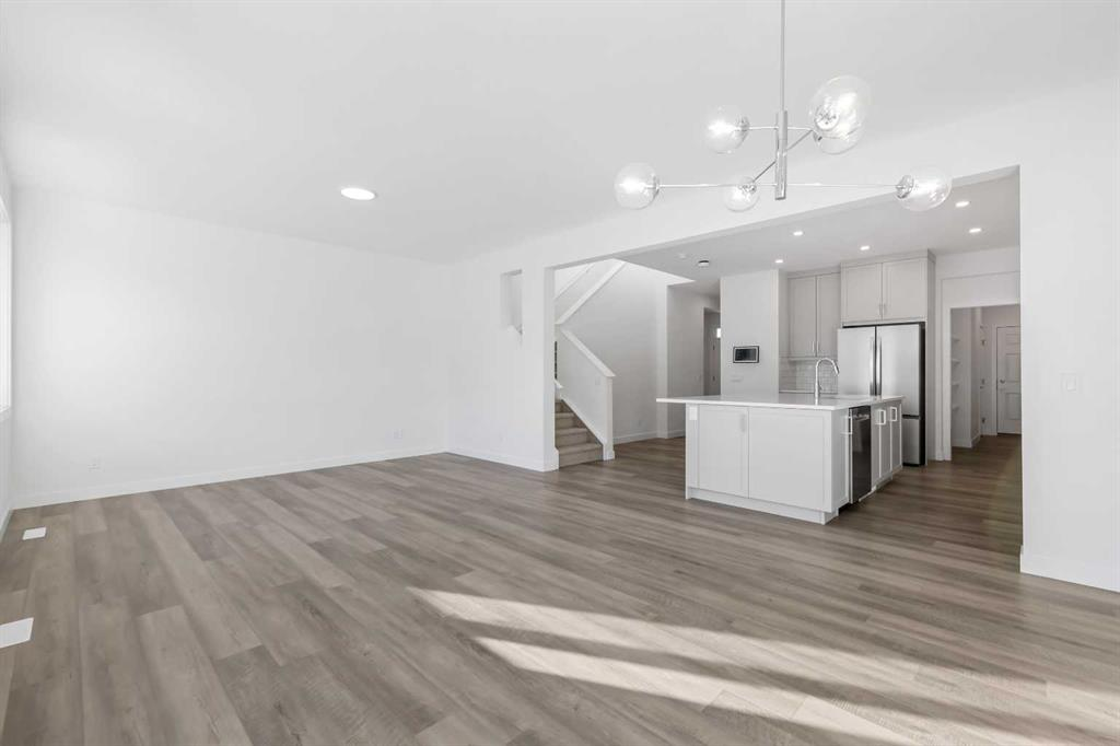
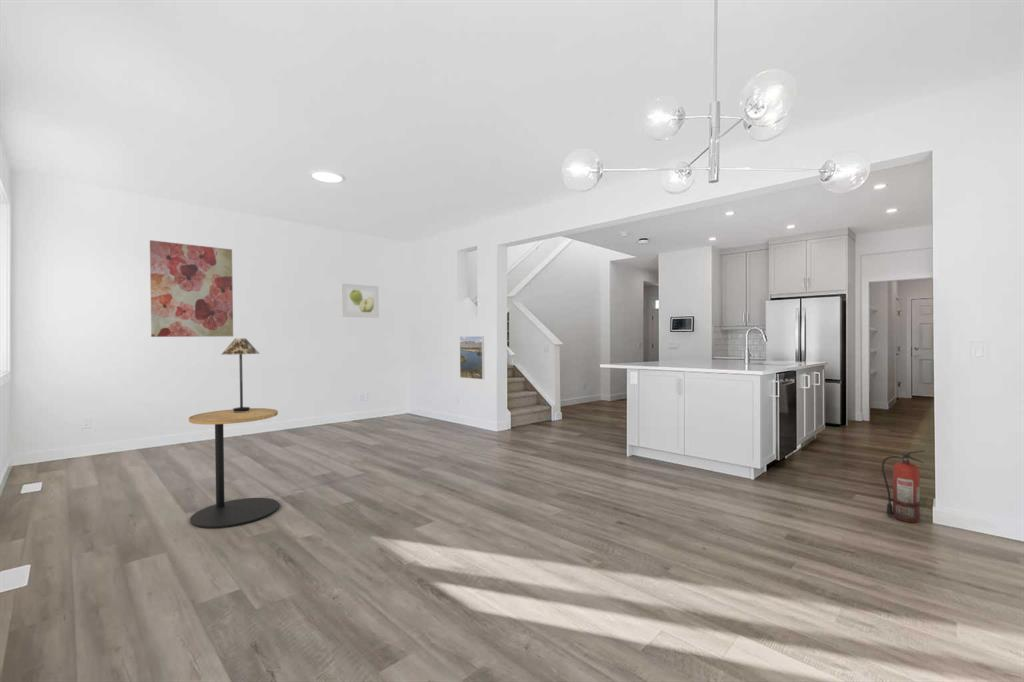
+ table lamp (241, 374)
+ wall art (193, 290)
+ fire extinguisher (903, 483)
+ side table (223, 463)
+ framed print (471, 357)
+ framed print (360, 301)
